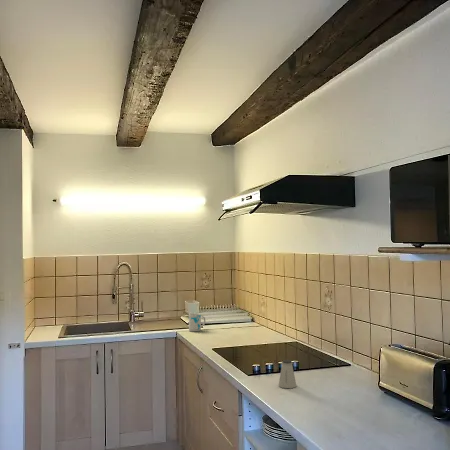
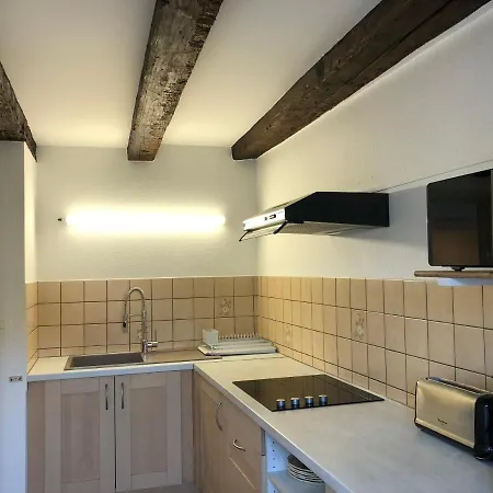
- mug (197, 322)
- saltshaker (287, 373)
